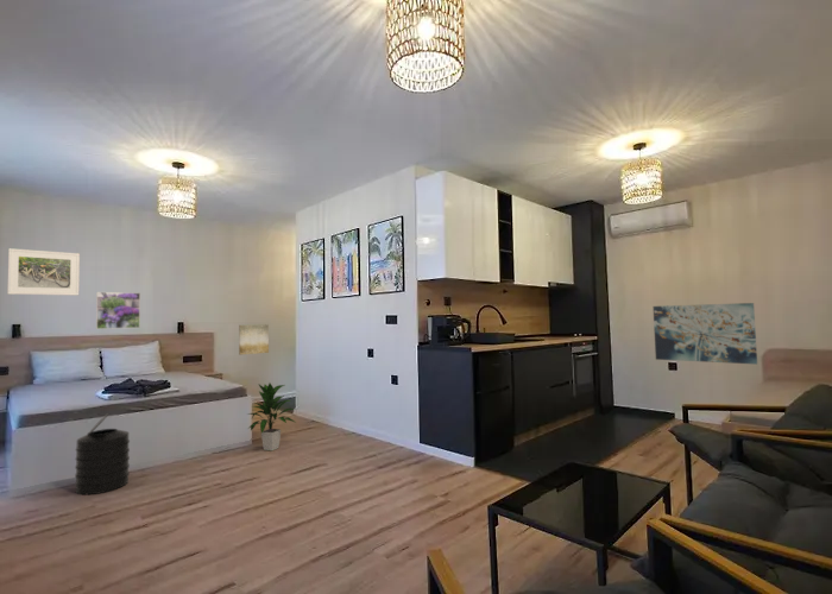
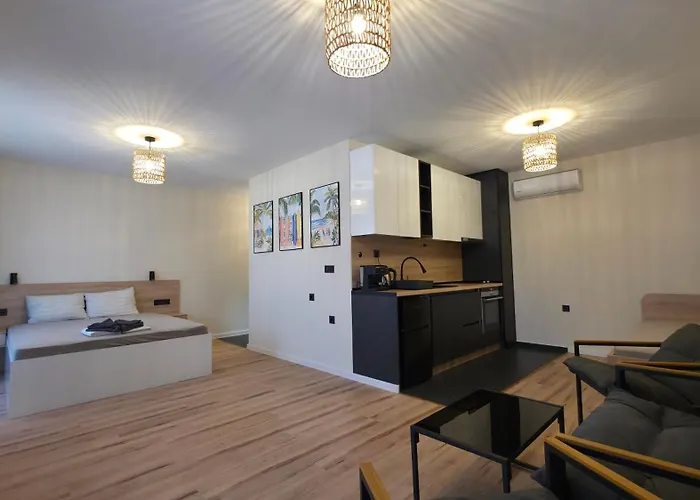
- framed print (45, 272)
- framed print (118, 310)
- wall art (253, 339)
- trash can (103, 449)
- wall art (701, 333)
- indoor plant (270, 413)
